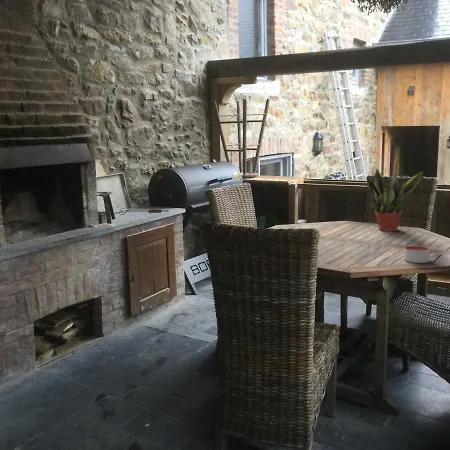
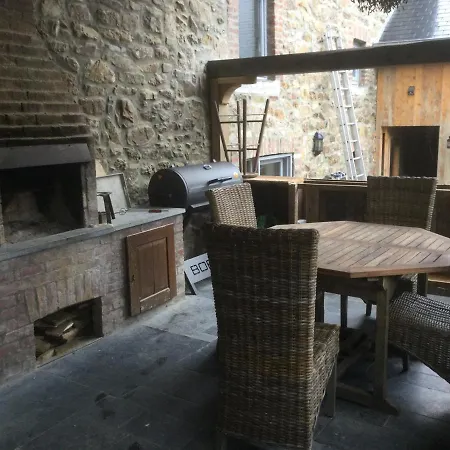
- candle (416, 253)
- potted plant (392, 194)
